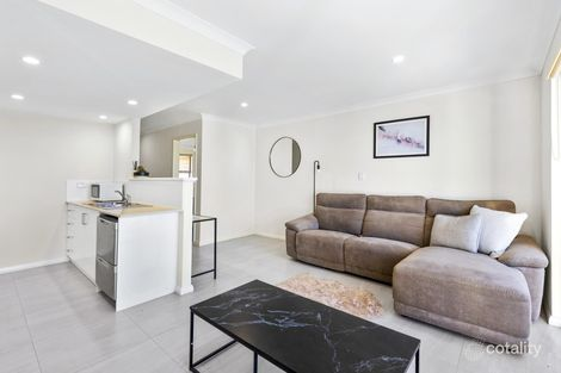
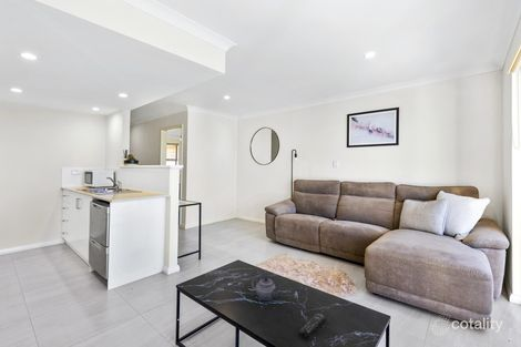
+ teapot (265, 287)
+ remote control (313, 324)
